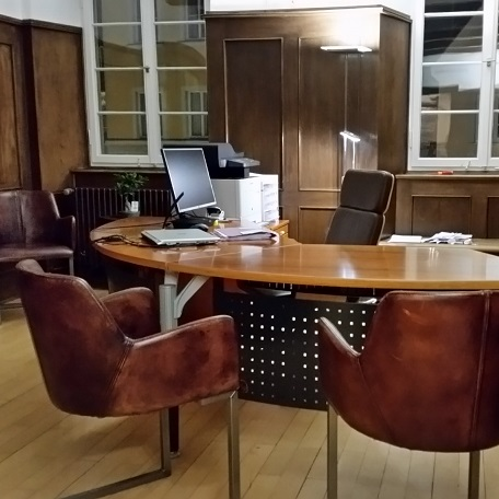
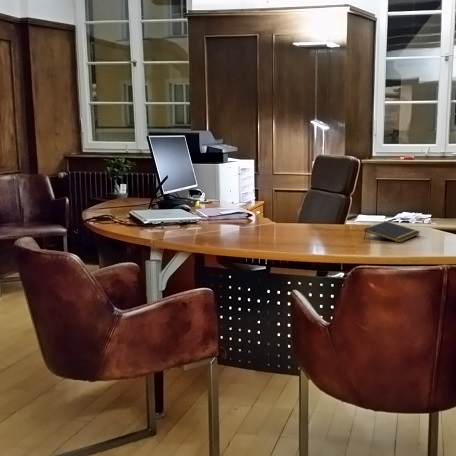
+ notepad (392, 231)
